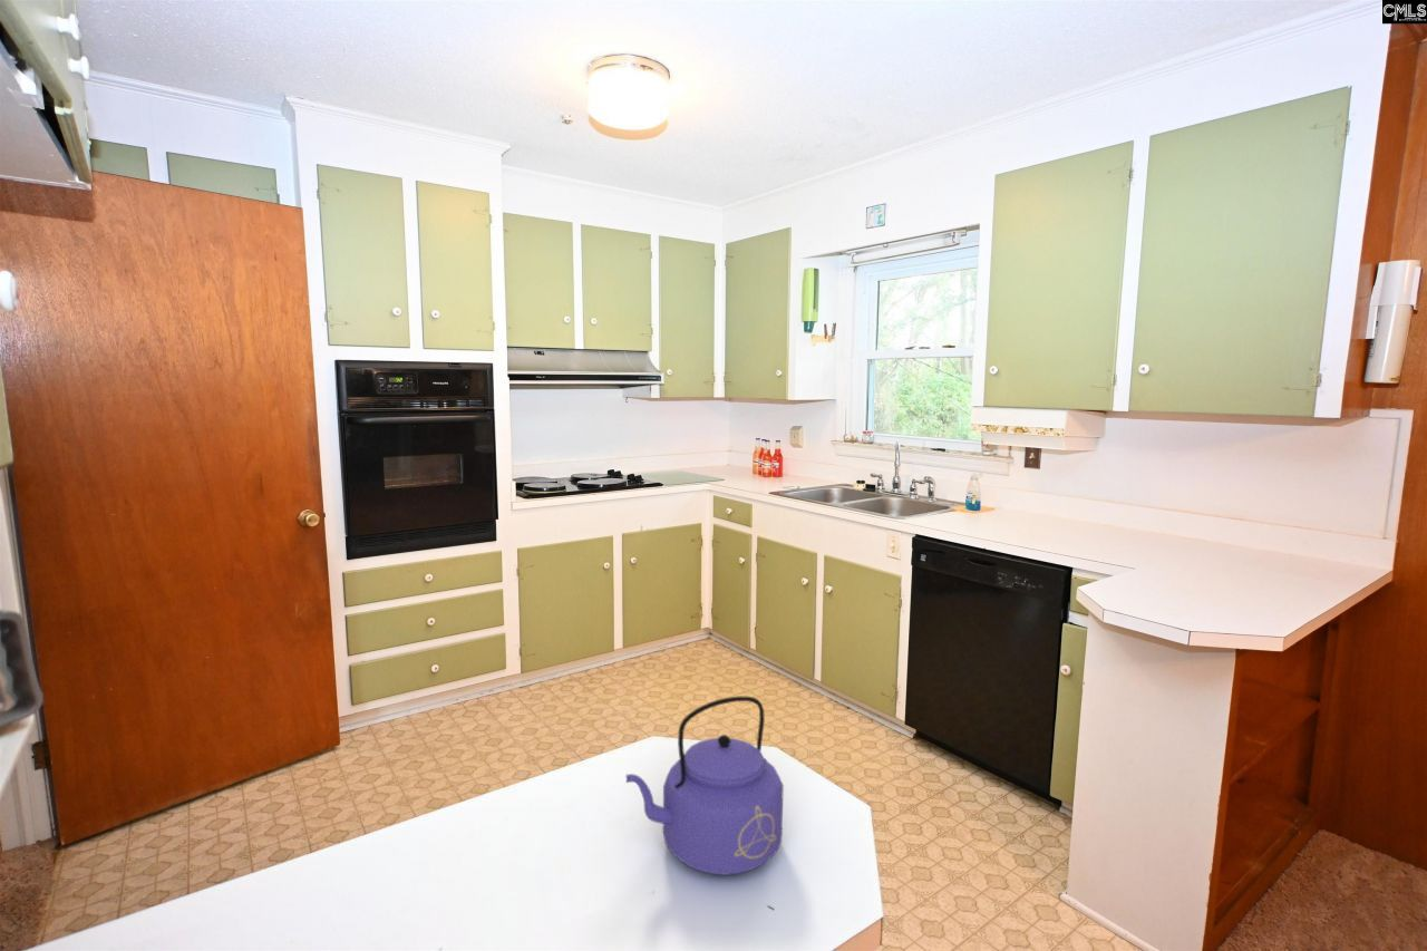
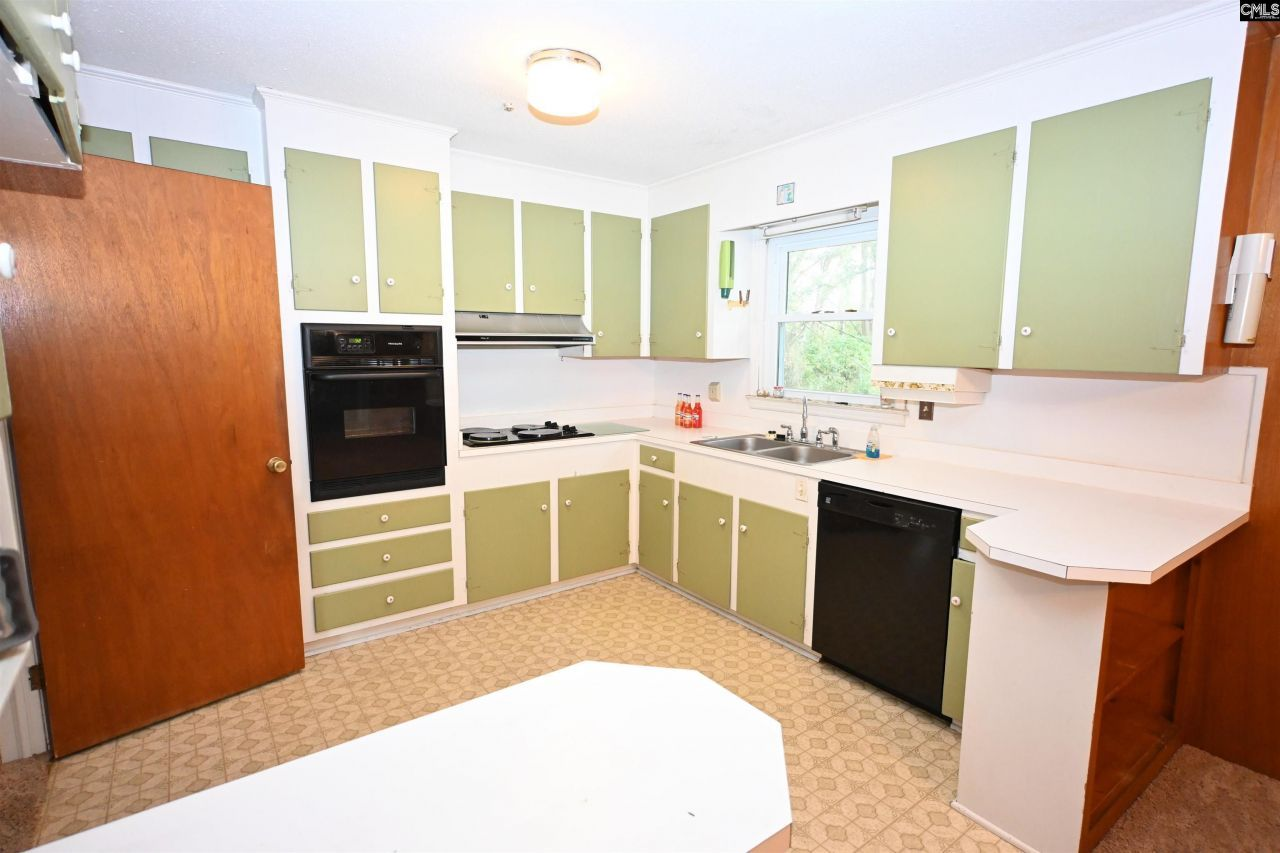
- kettle (703, 777)
